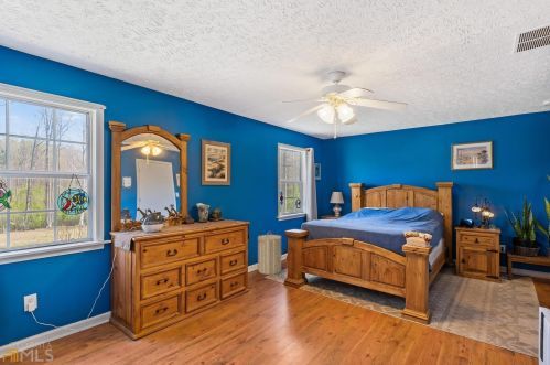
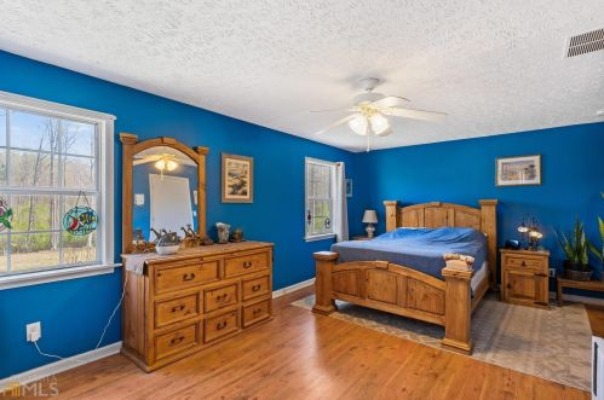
- laundry hamper (269, 250)
